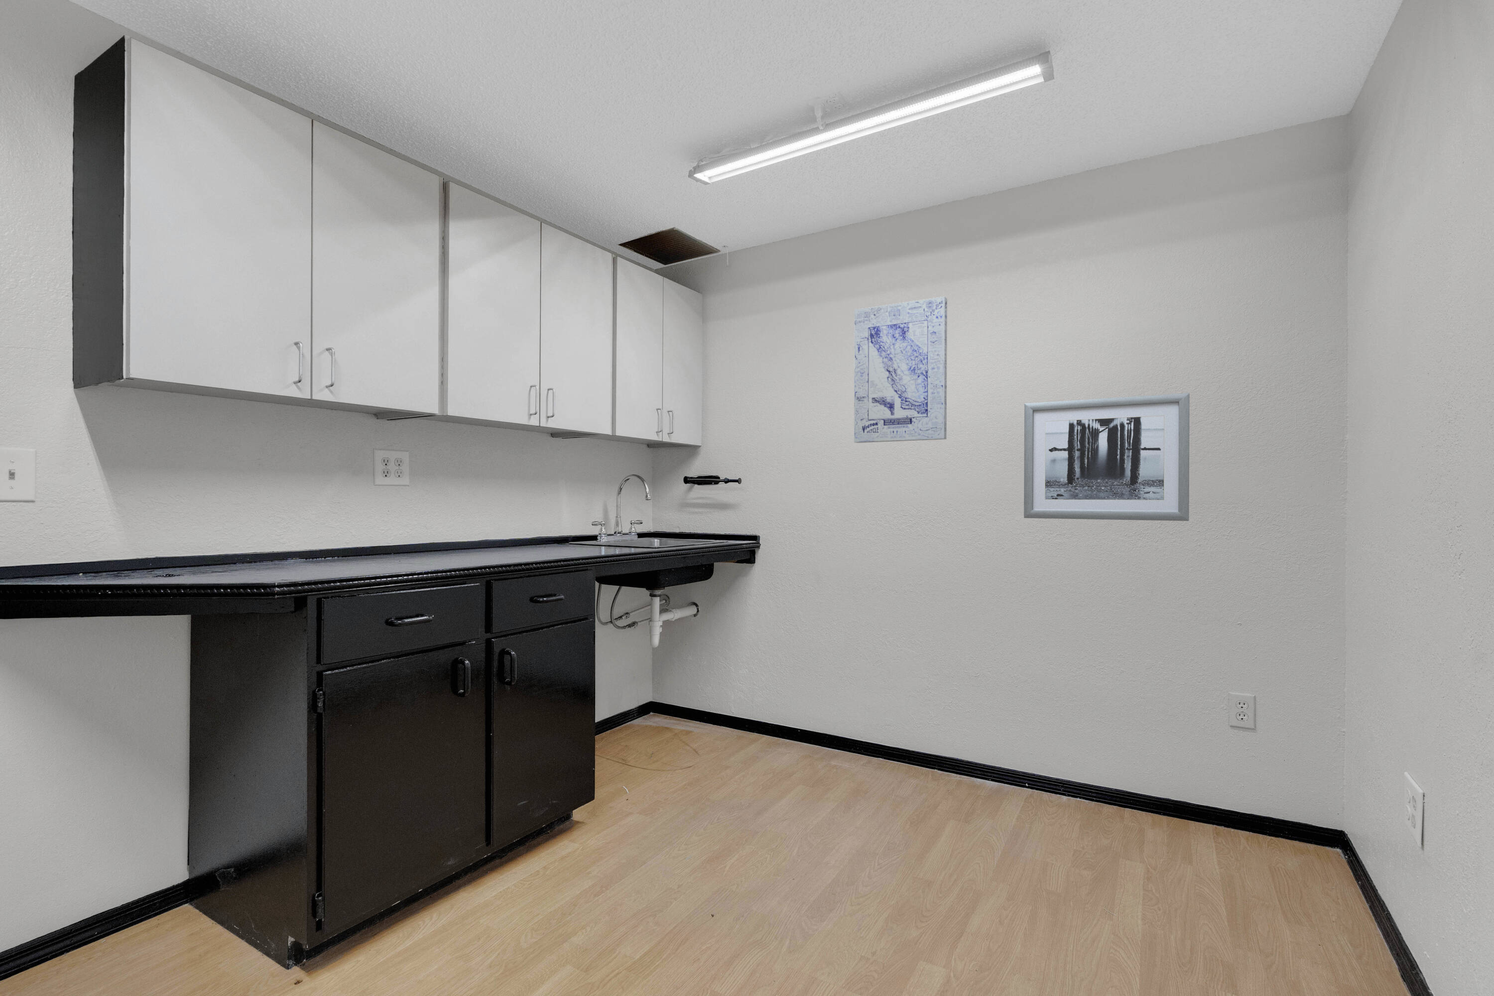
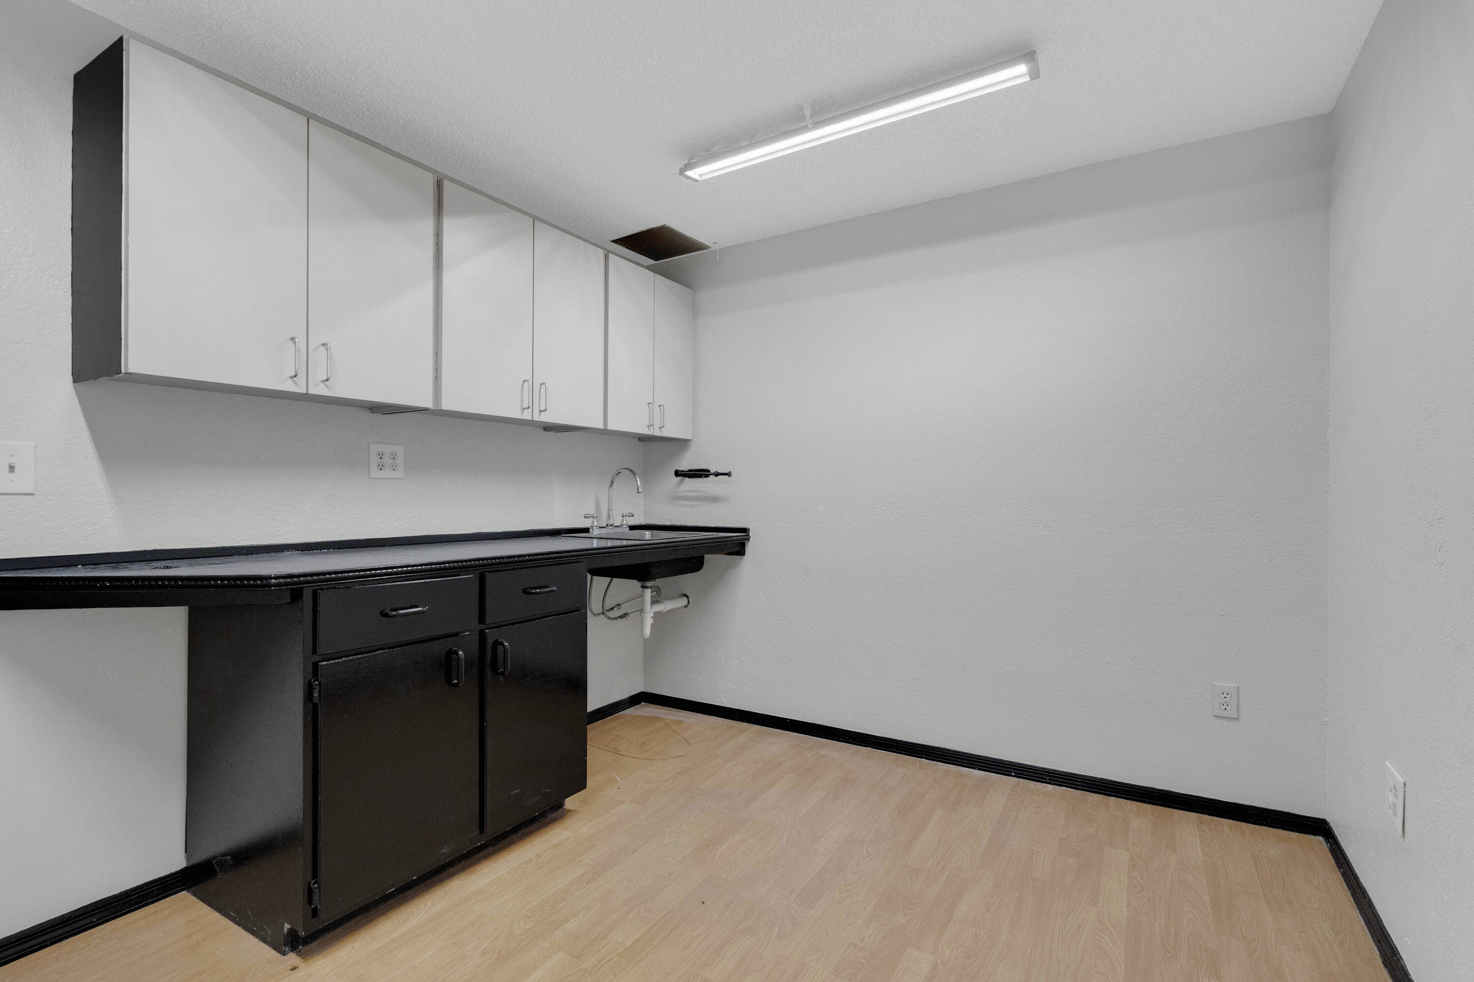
- wall art (1102, 459)
- wall art (899, 372)
